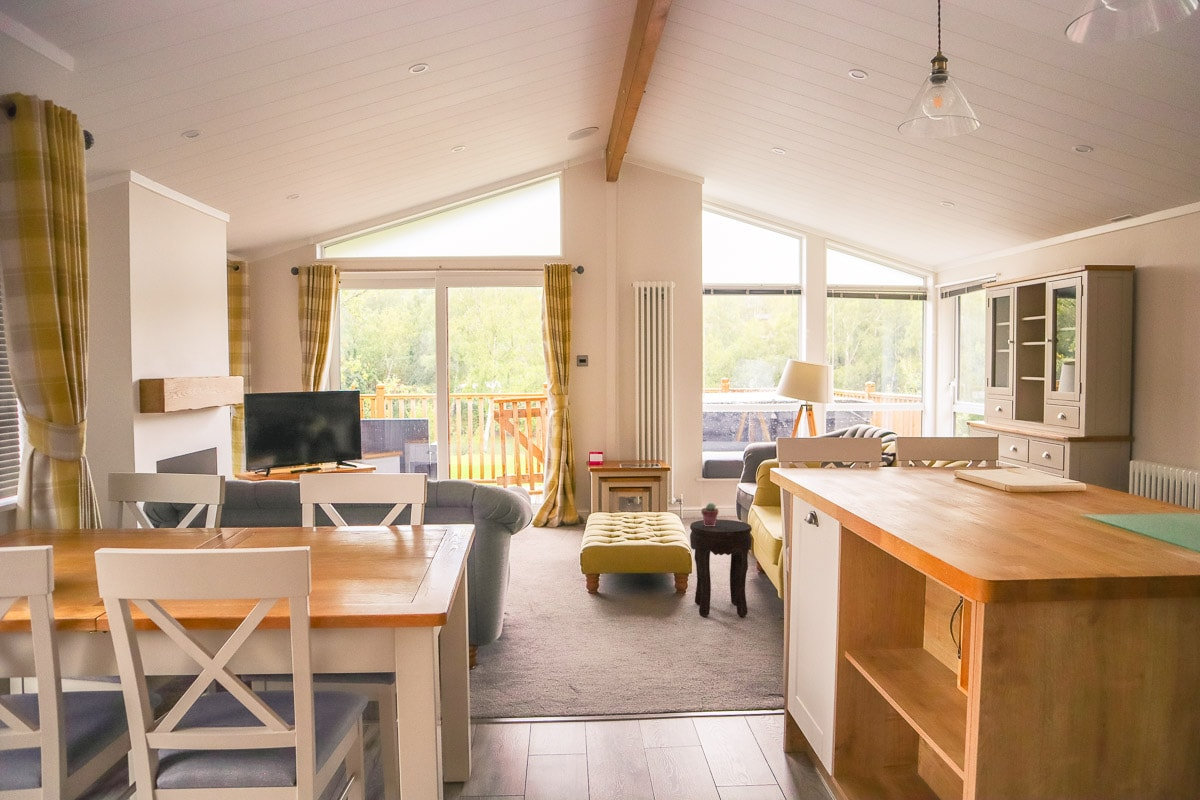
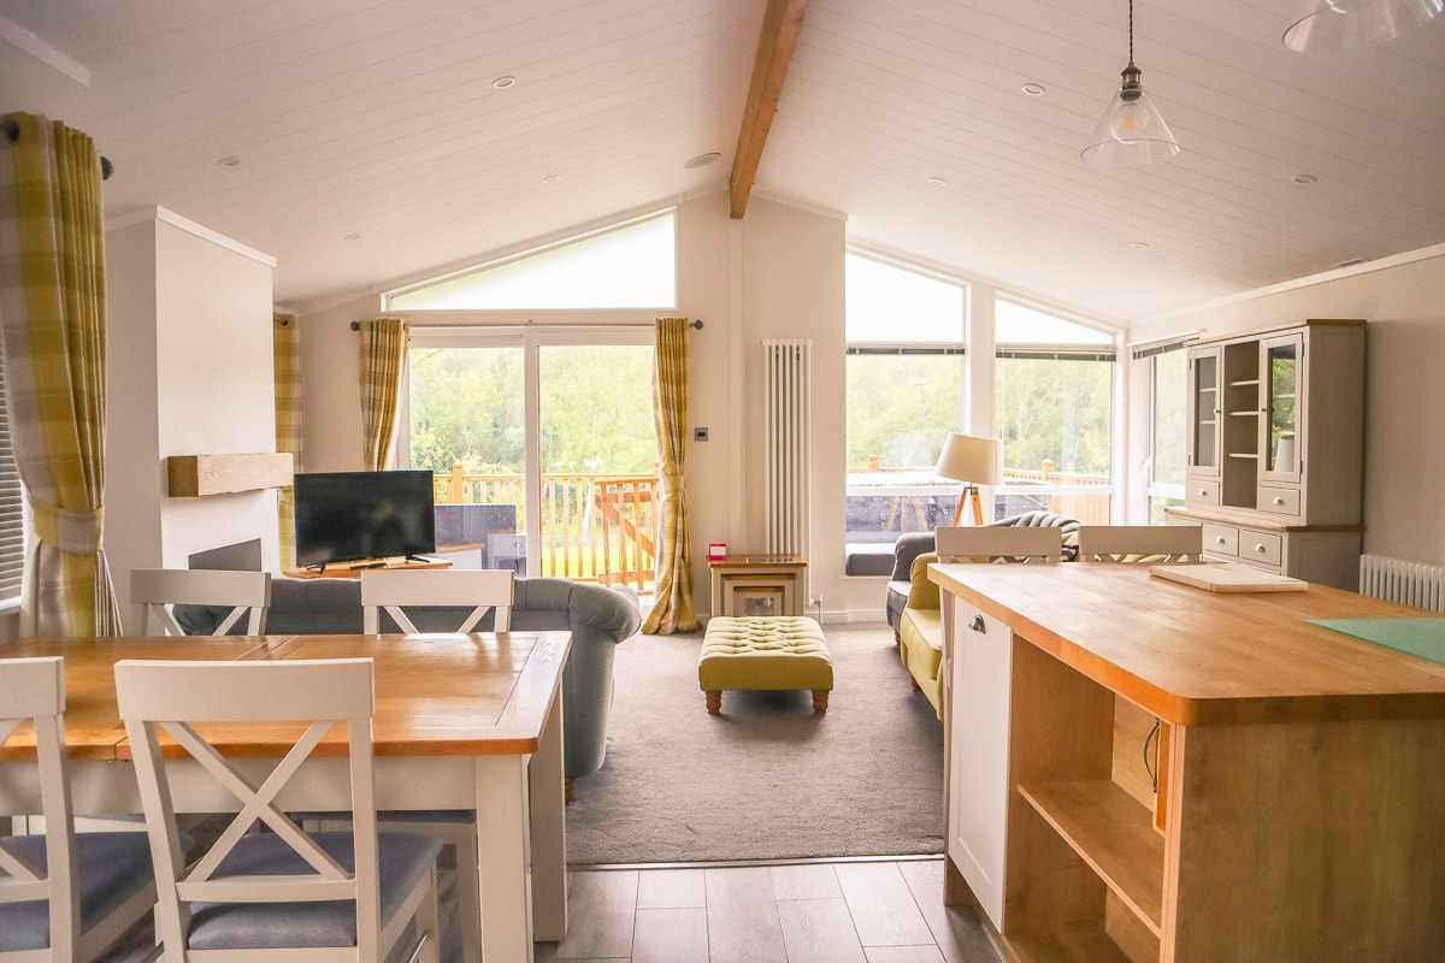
- potted succulent (709, 513)
- side table (730, 567)
